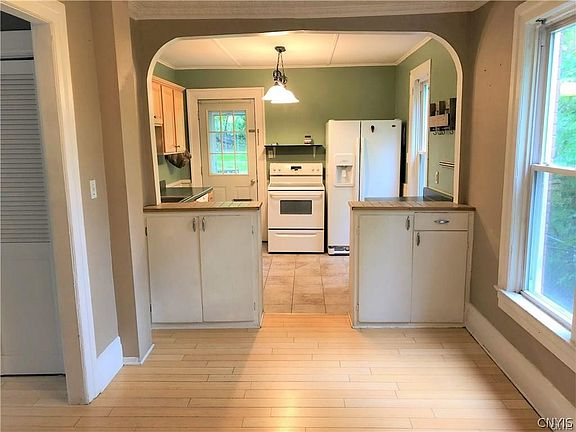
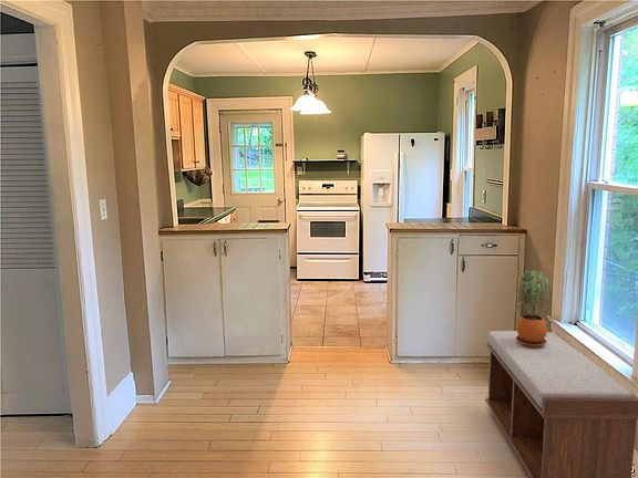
+ bench (547, 403)
+ potted plant (531, 306)
